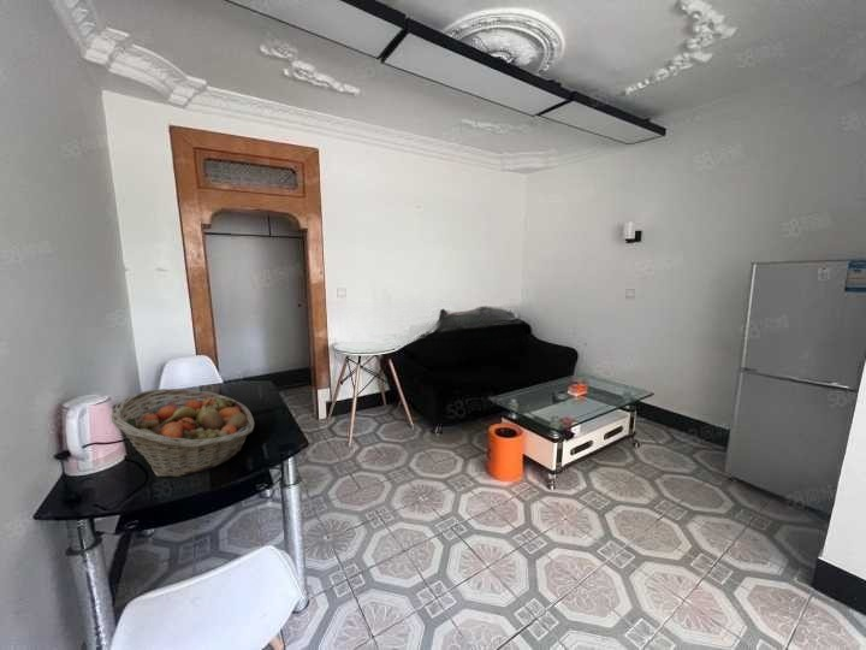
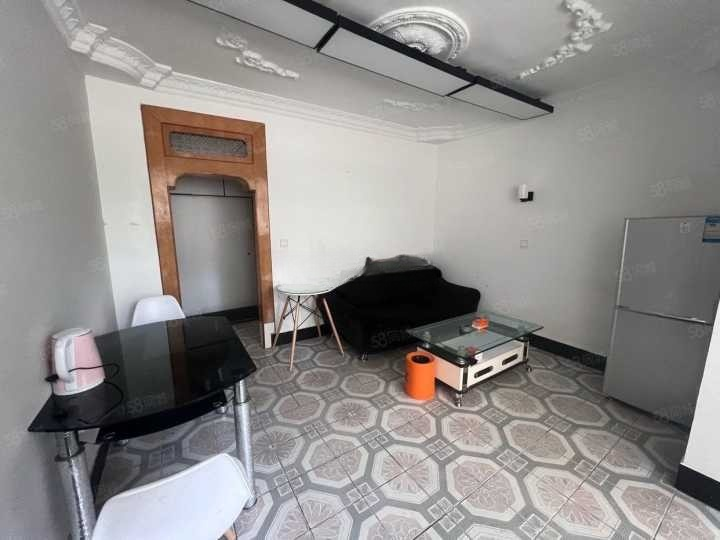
- fruit basket (190, 424)
